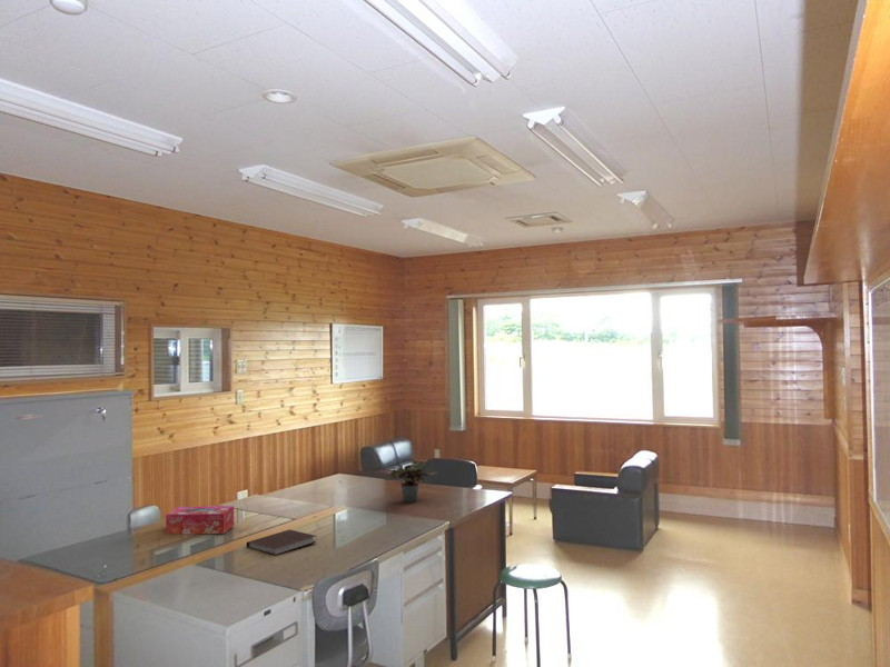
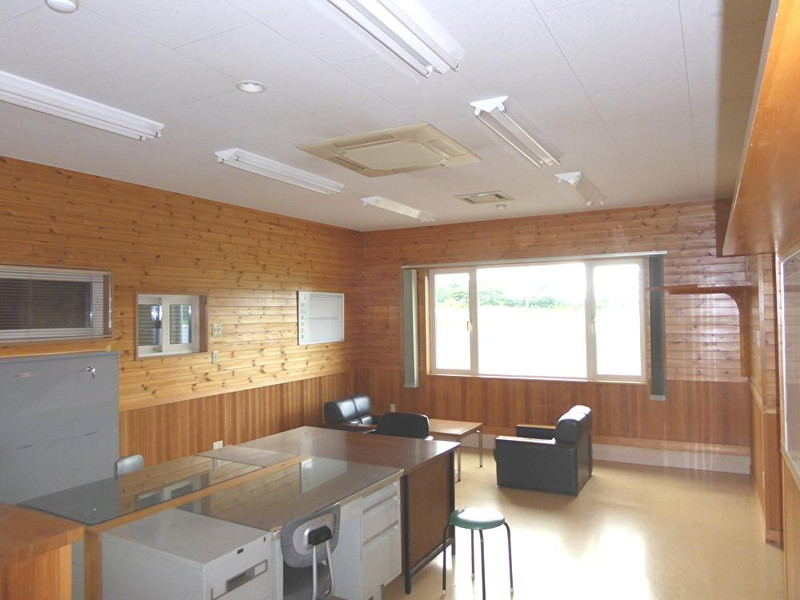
- tissue box (200, 519)
- potted plant (409, 481)
- notebook (281, 541)
